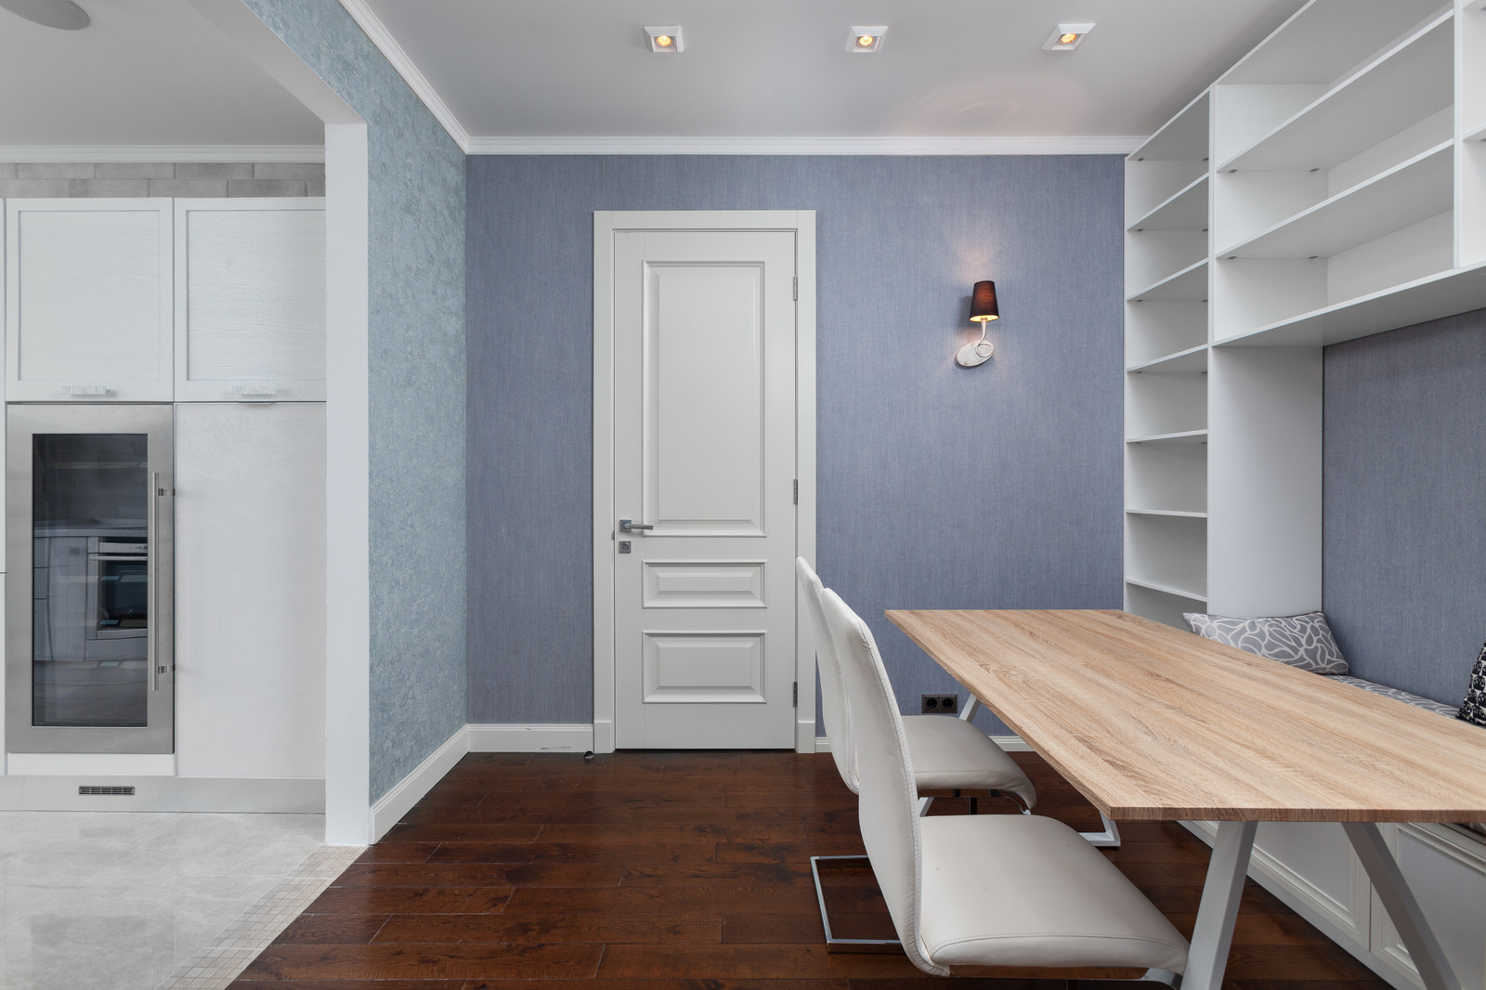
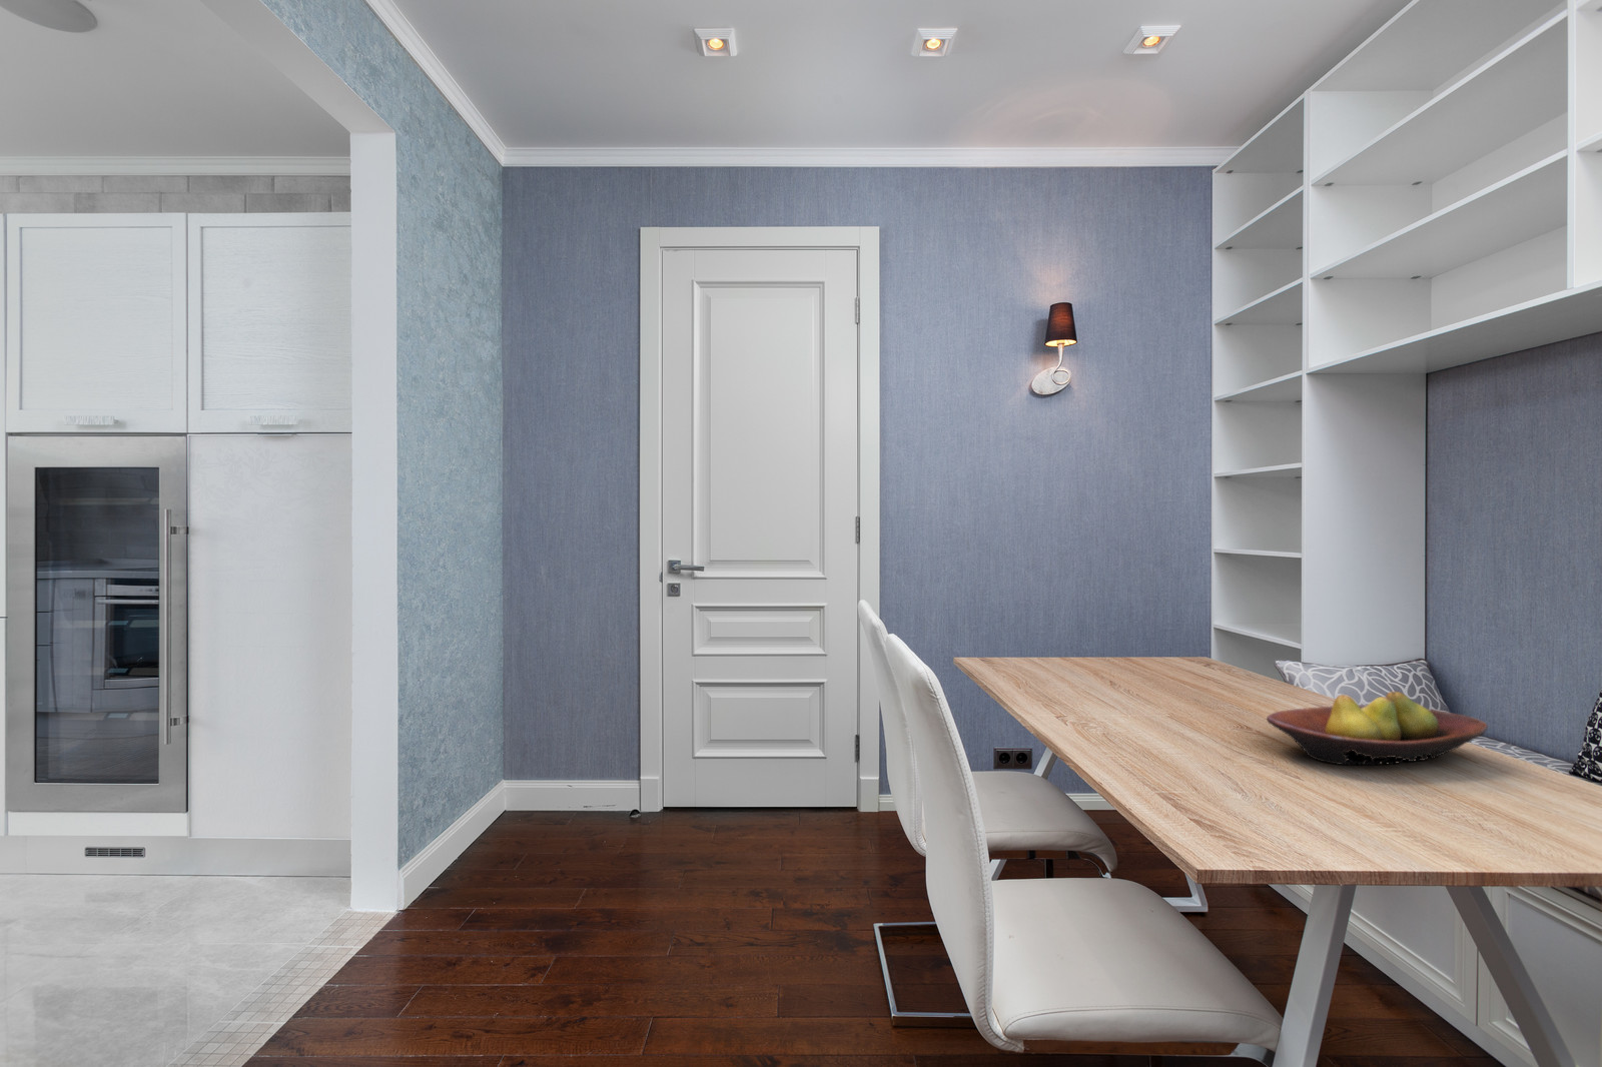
+ fruit bowl (1373, 724)
